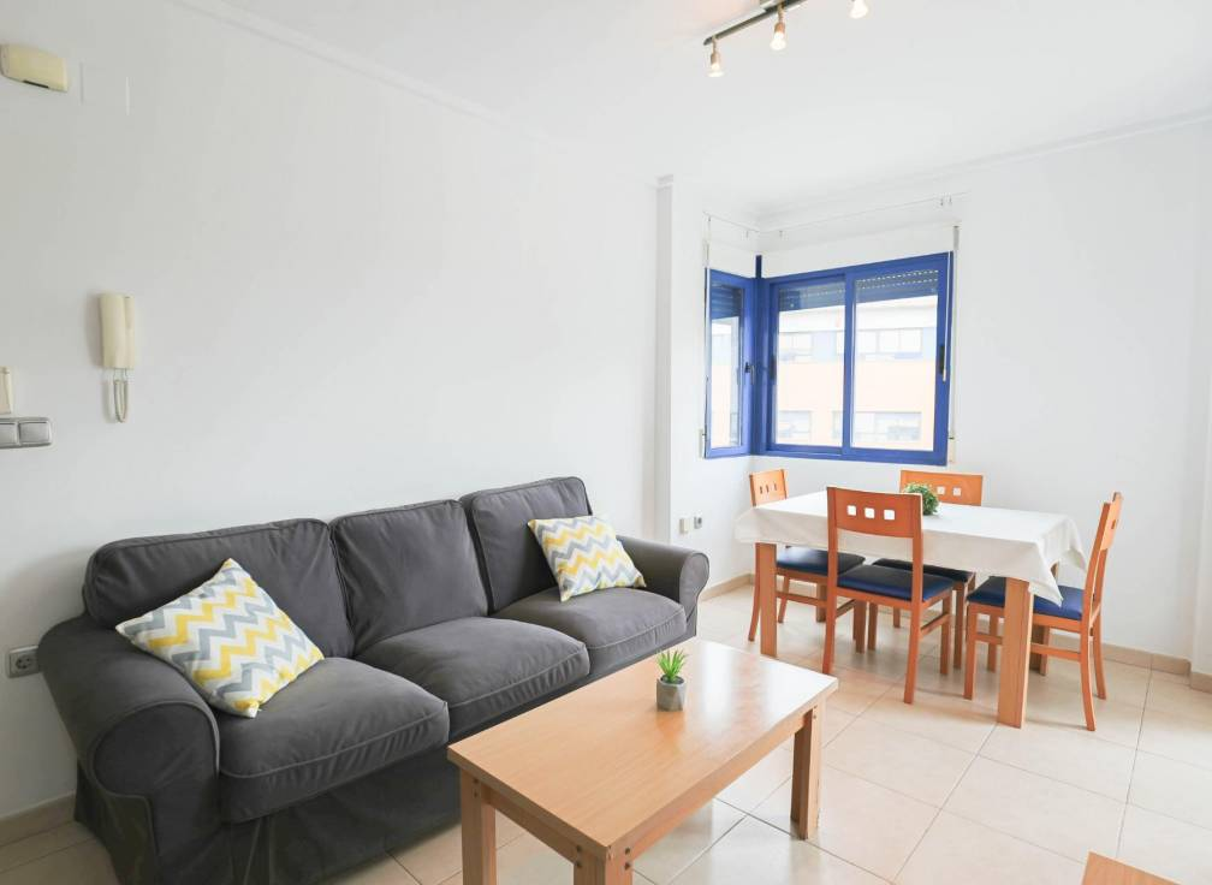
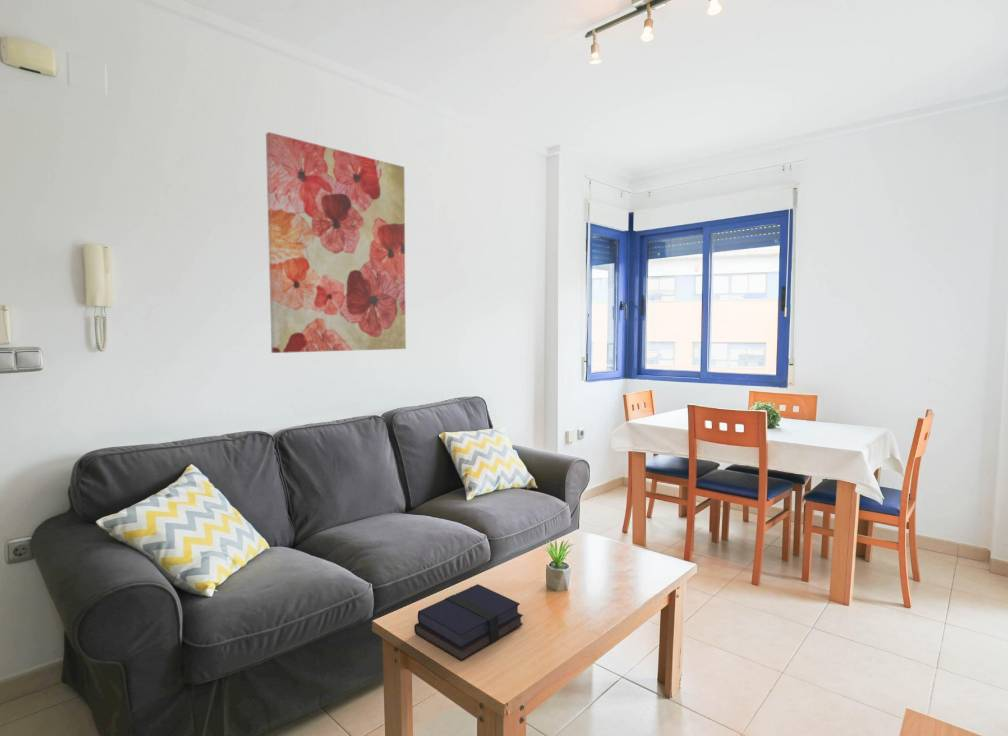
+ book (469, 617)
+ wall art (343, 252)
